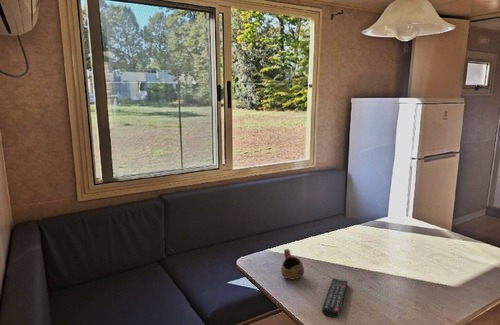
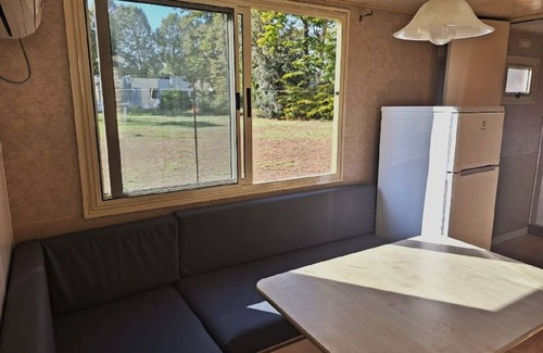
- cup (292, 264)
- remote control (335, 296)
